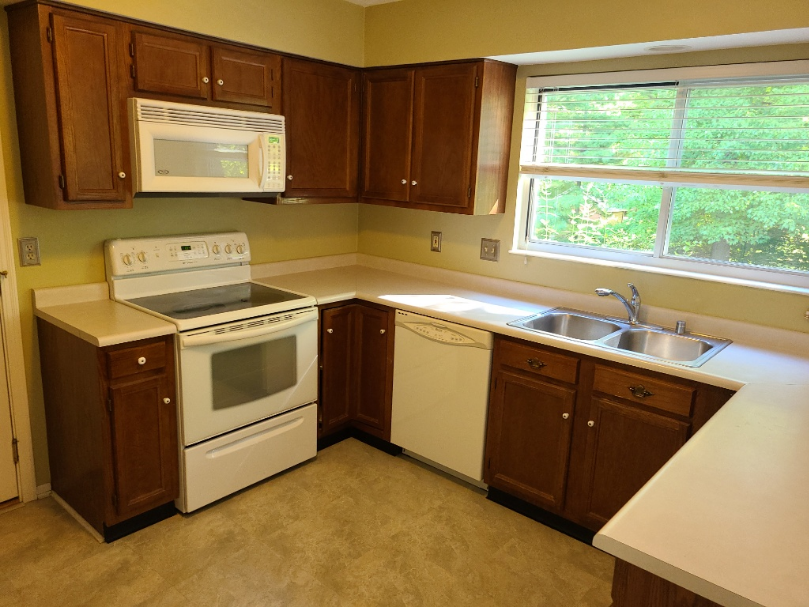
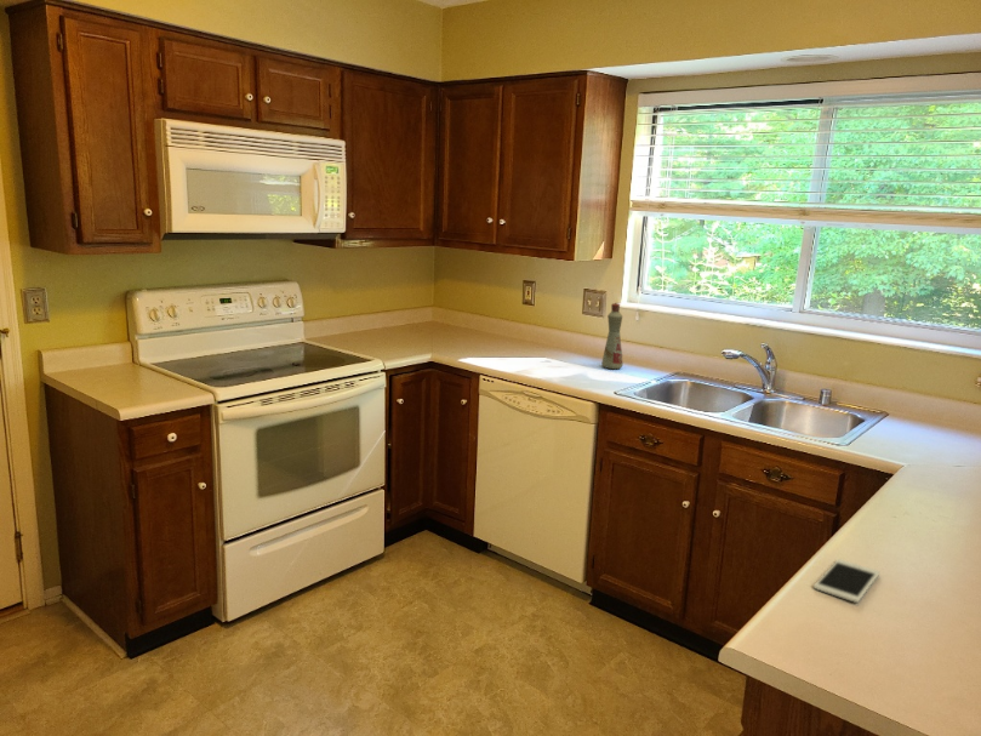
+ cell phone (846, 580)
+ bottle (614, 335)
